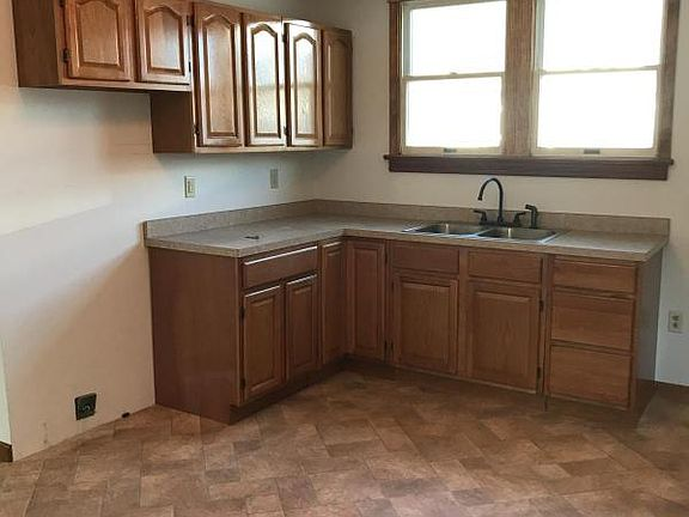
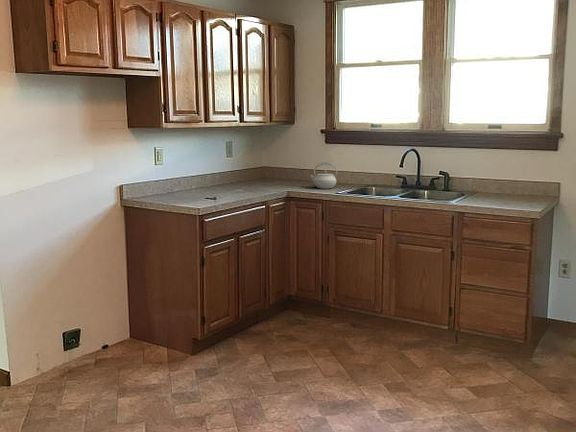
+ kettle (323, 175)
